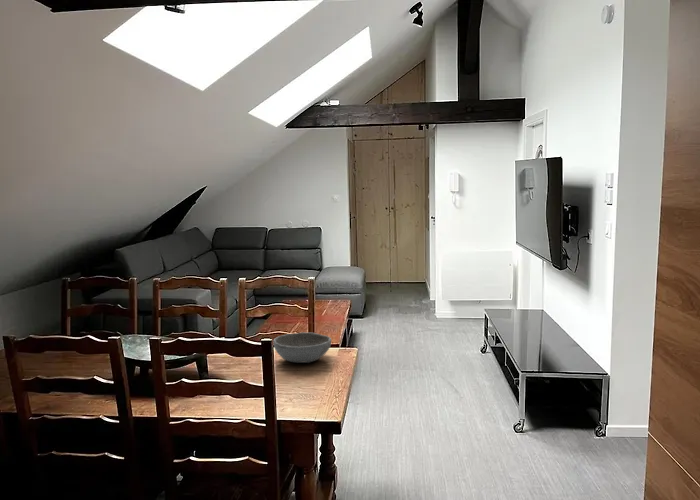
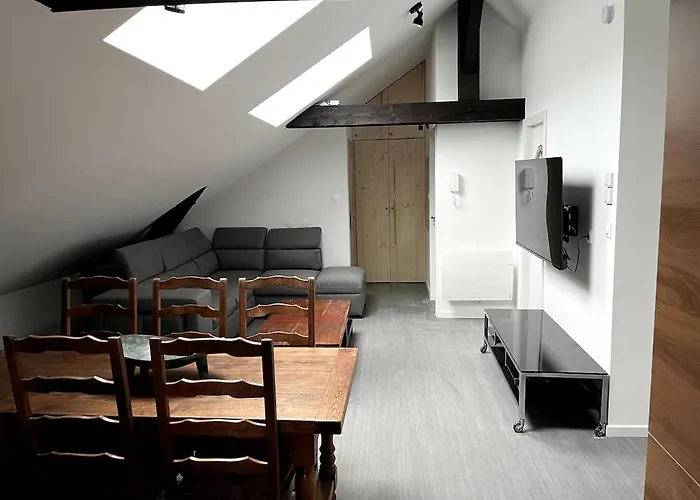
- bowl (302, 349)
